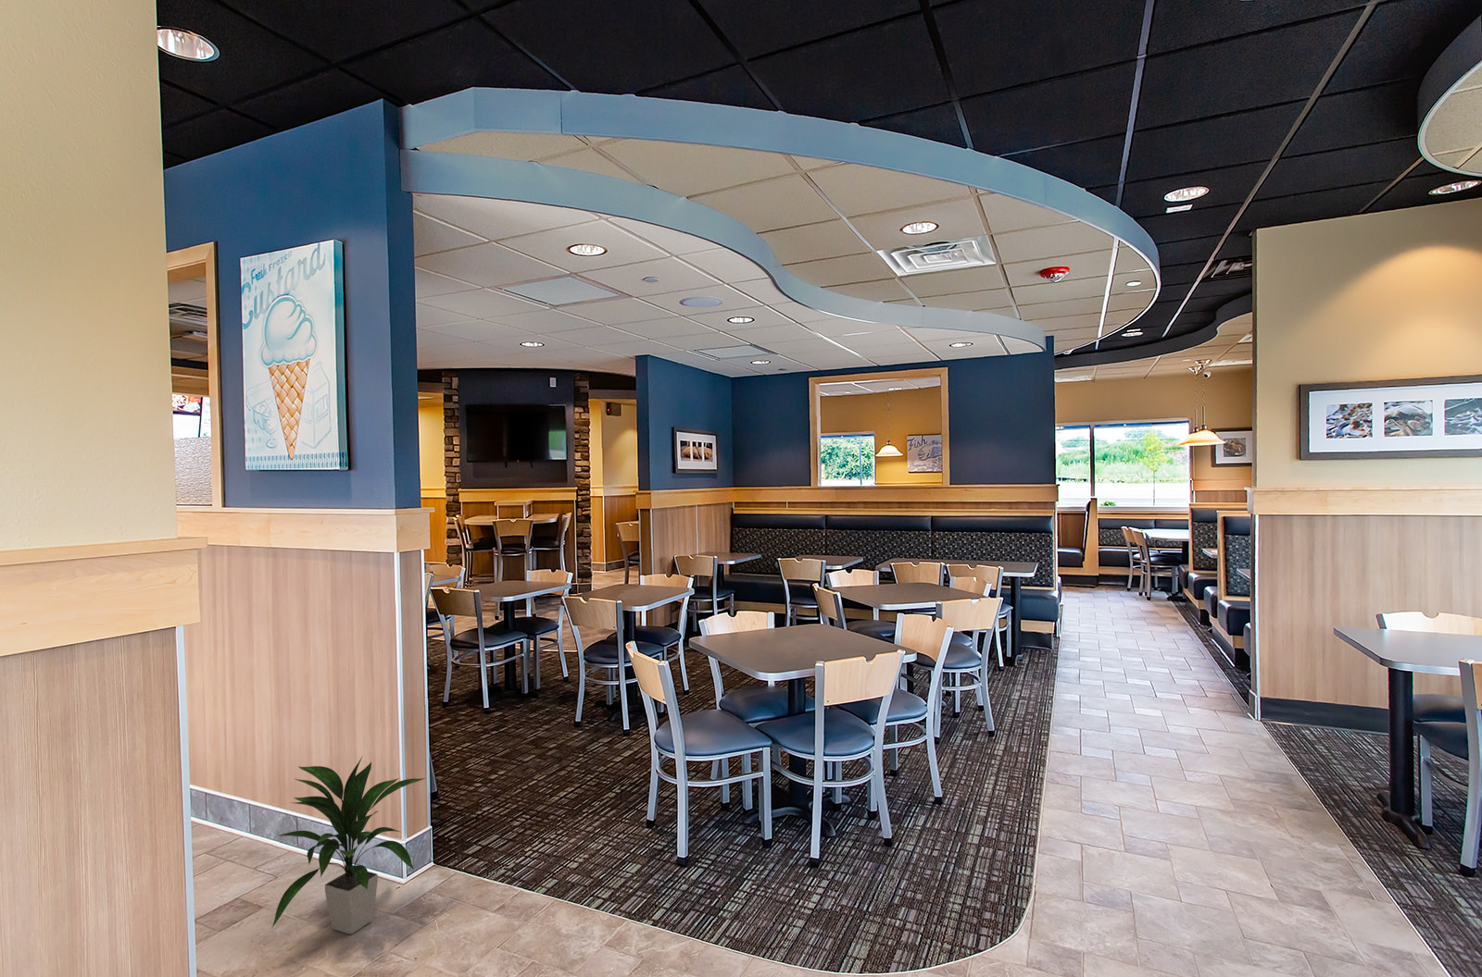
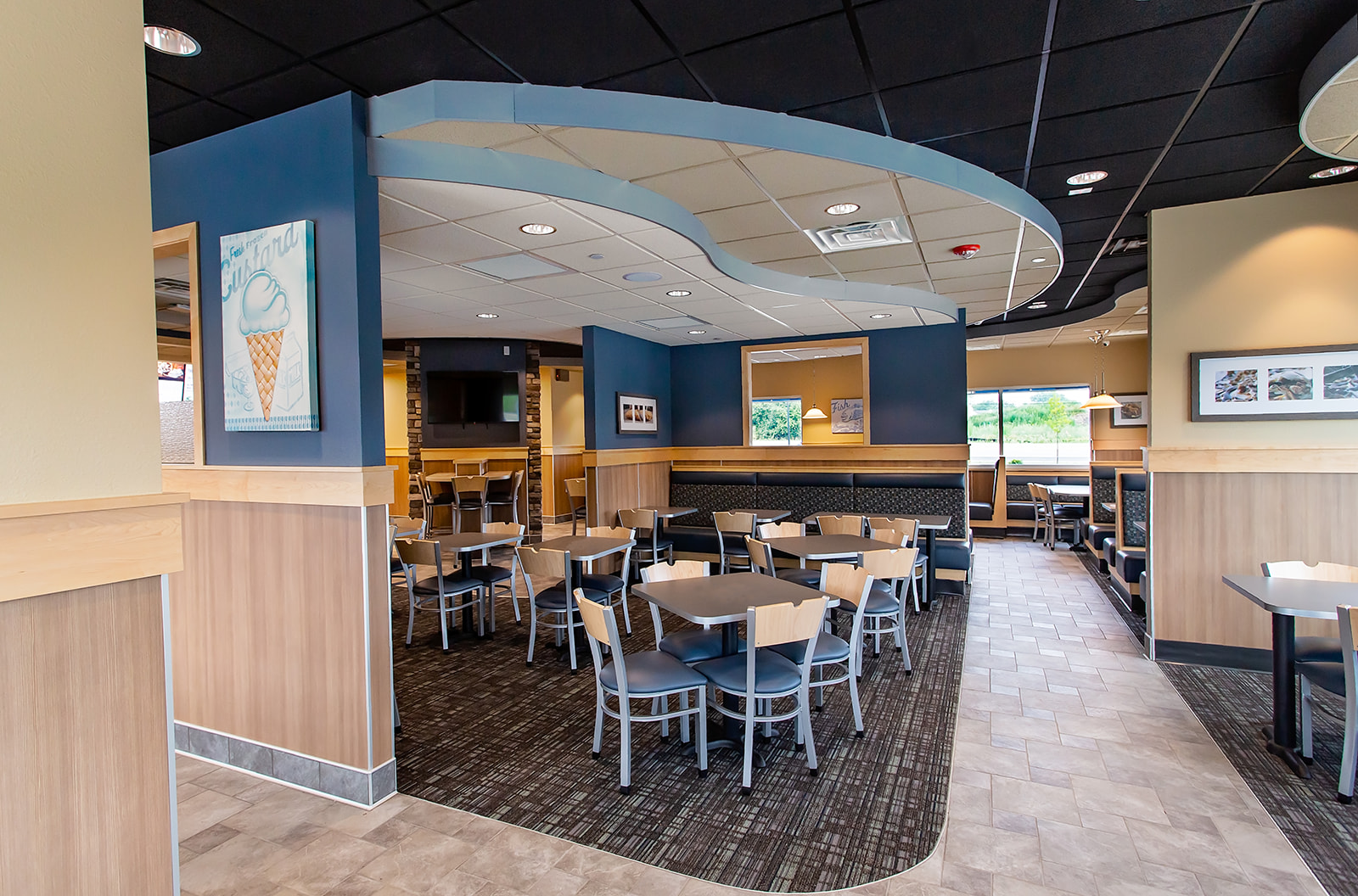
- indoor plant (343, 841)
